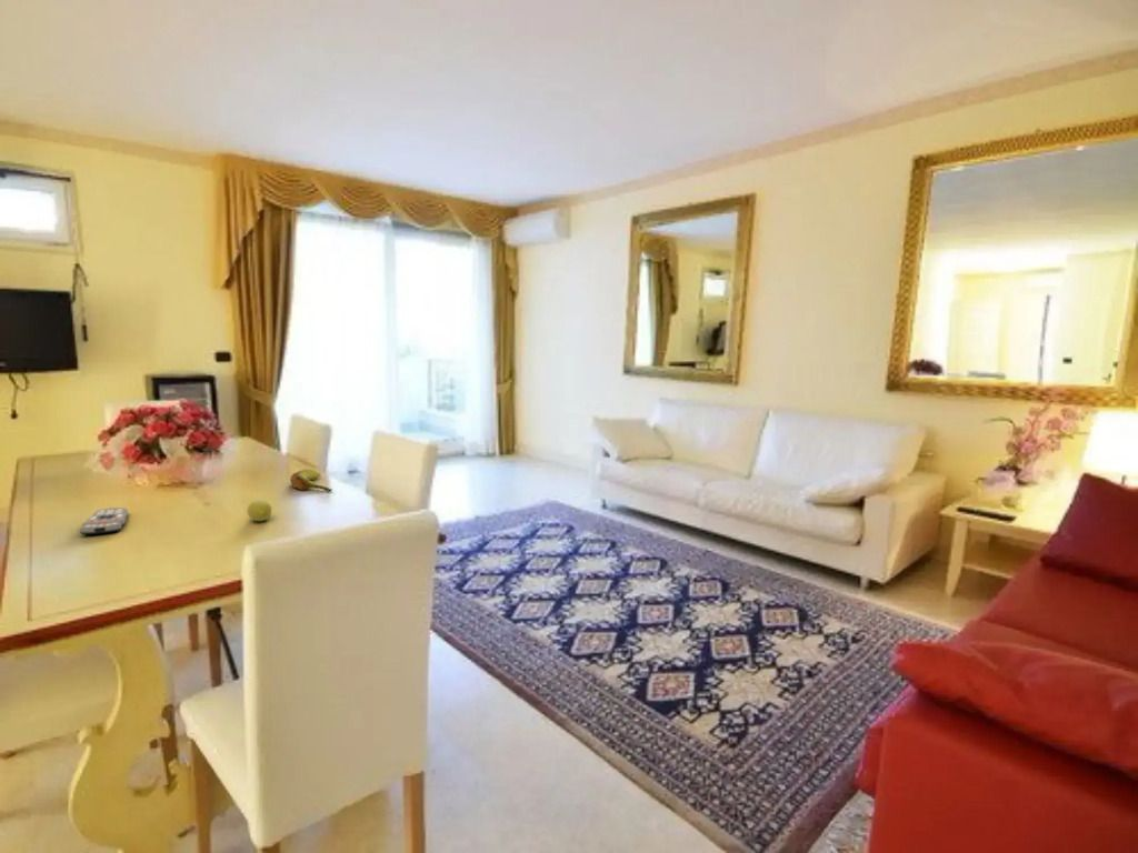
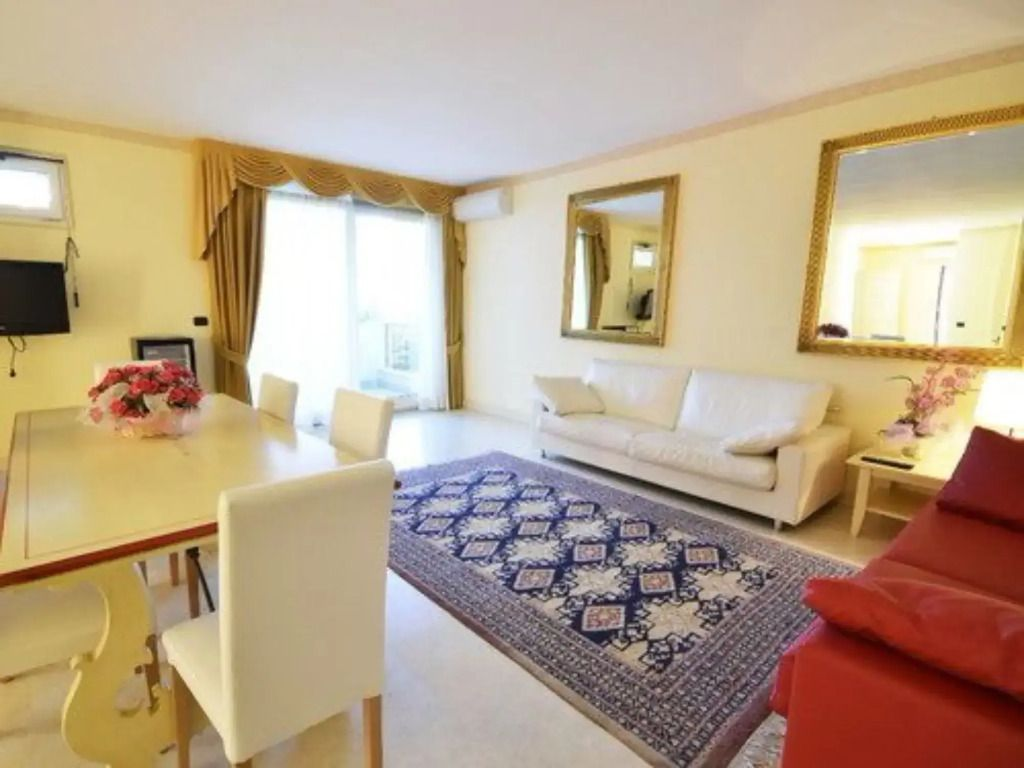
- banana (316, 478)
- remote control (107, 520)
- fruit (259, 510)
